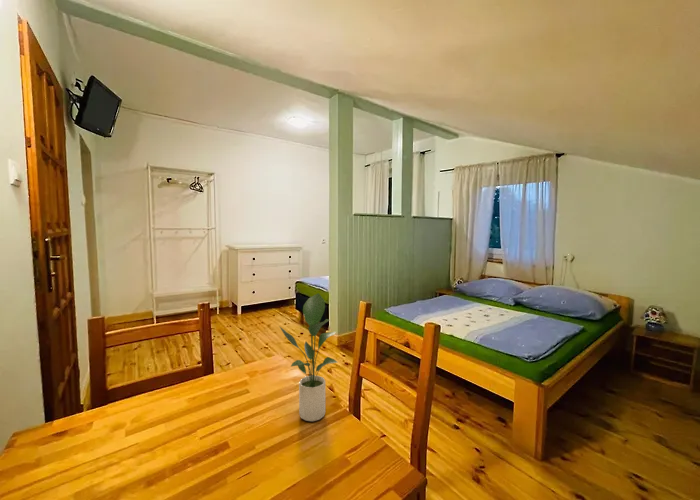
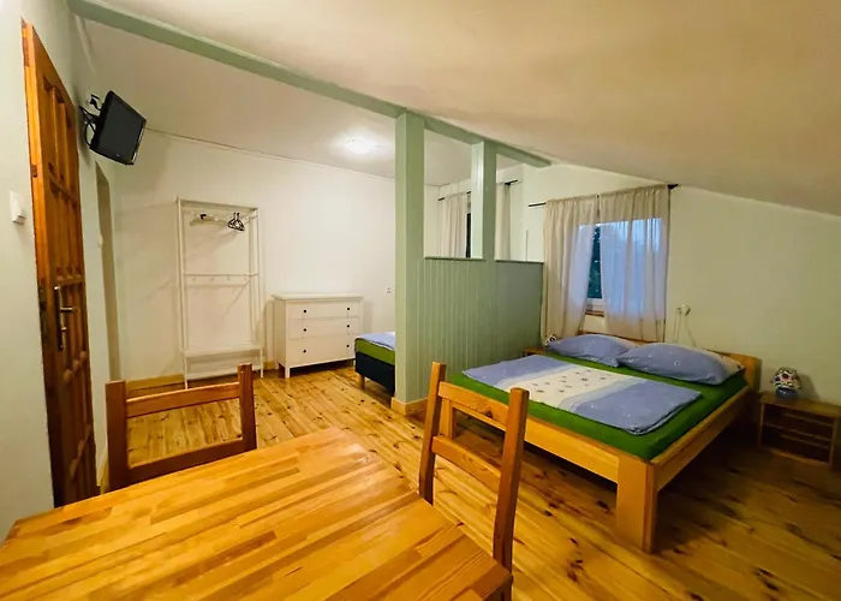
- potted plant (309, 358)
